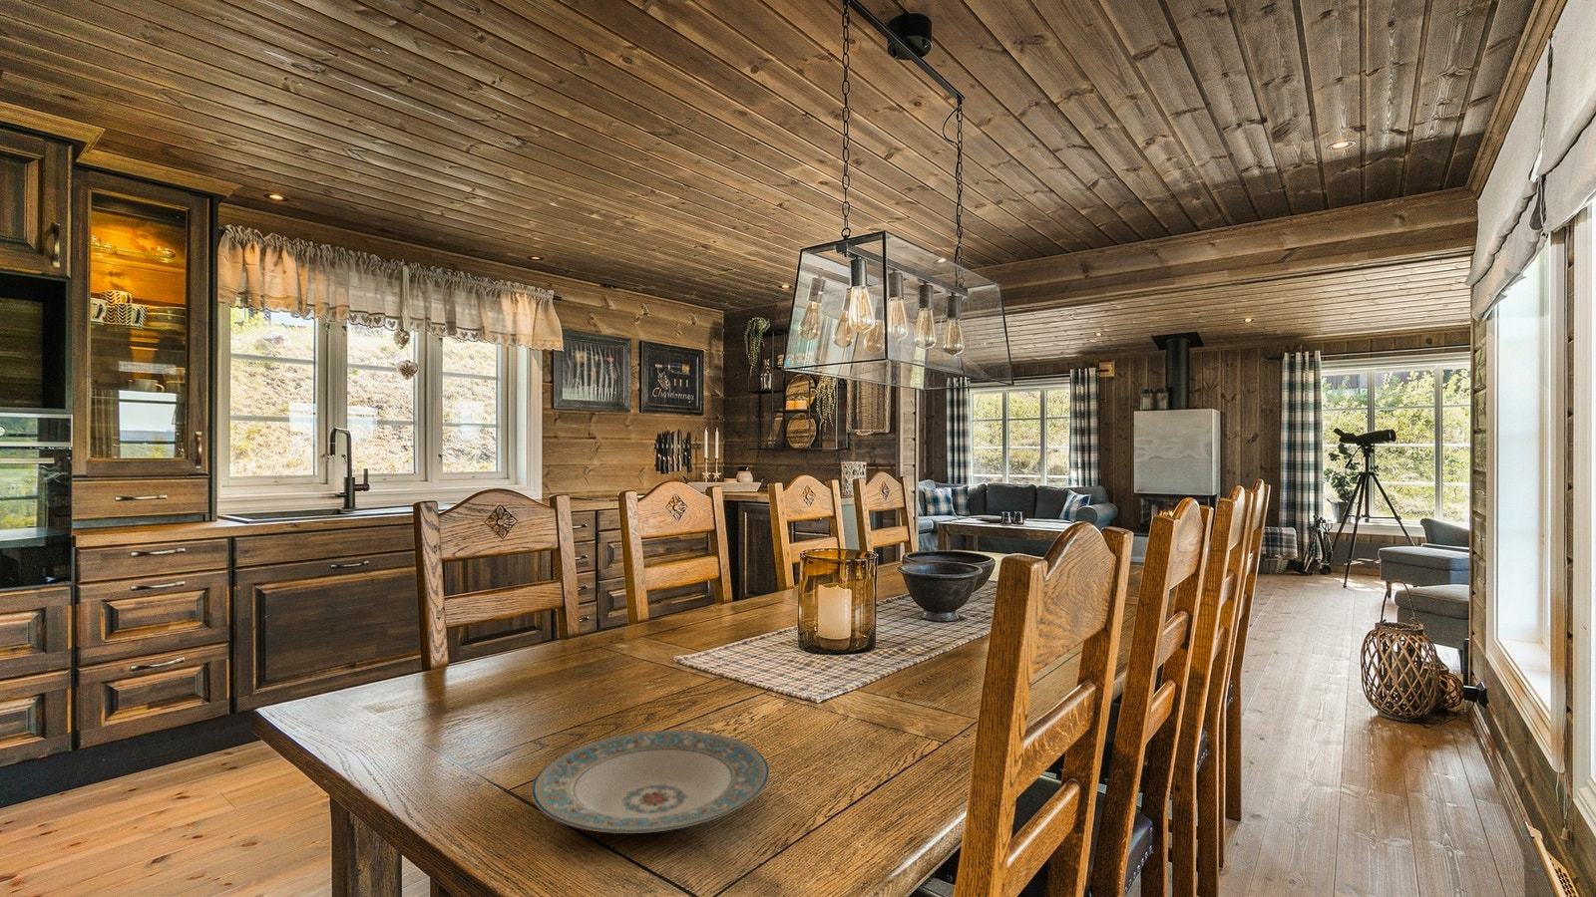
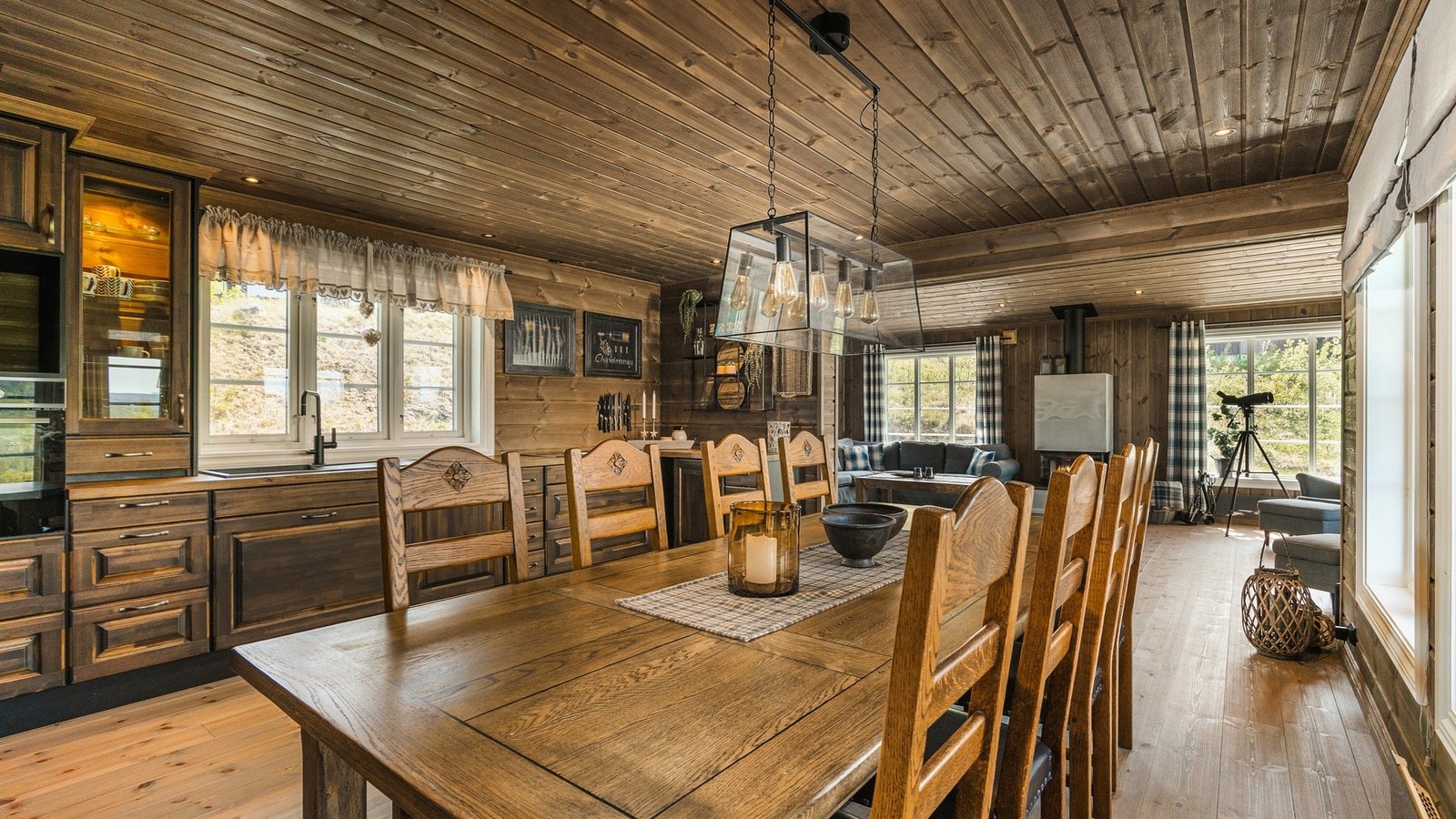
- plate (653, 787)
